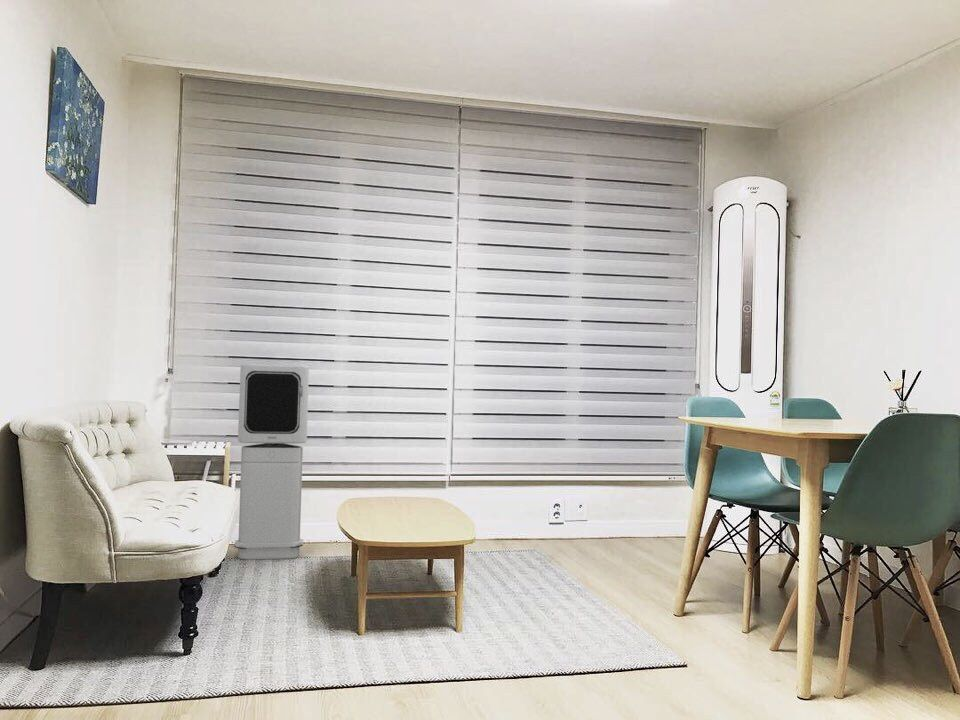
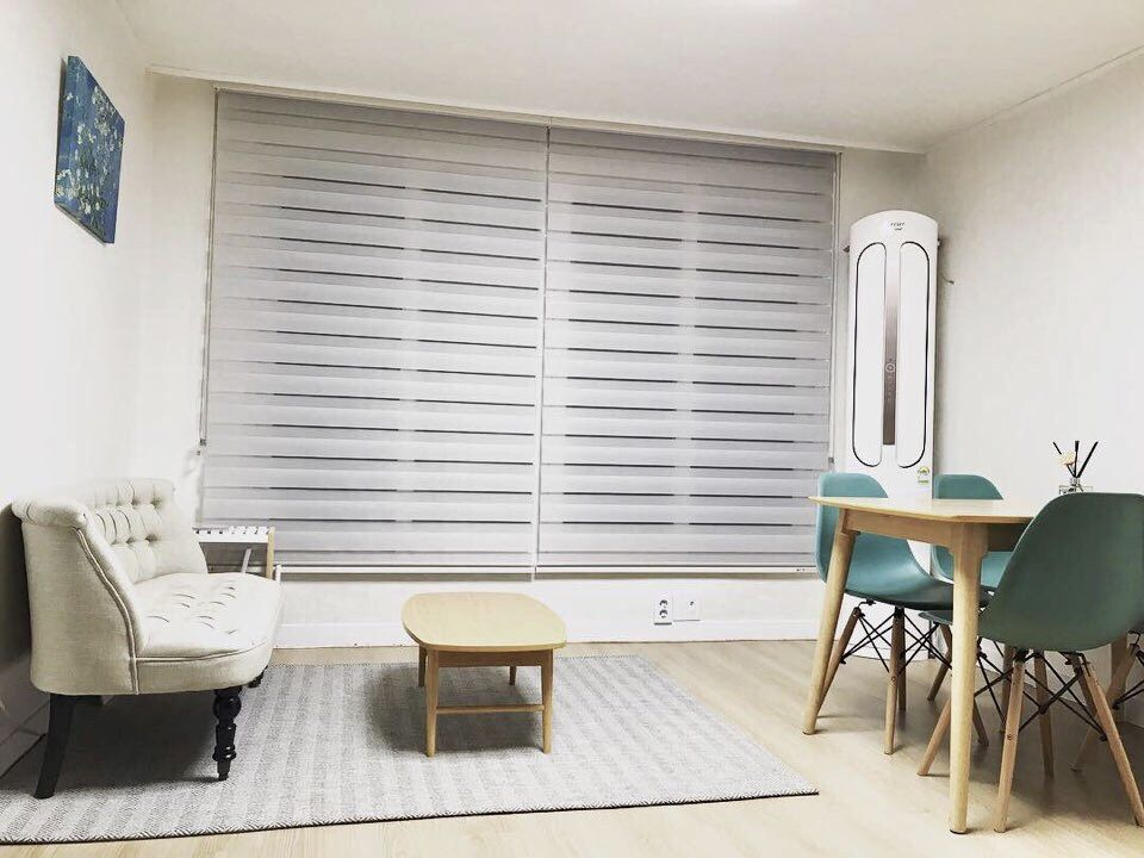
- air purifier (273, 458)
